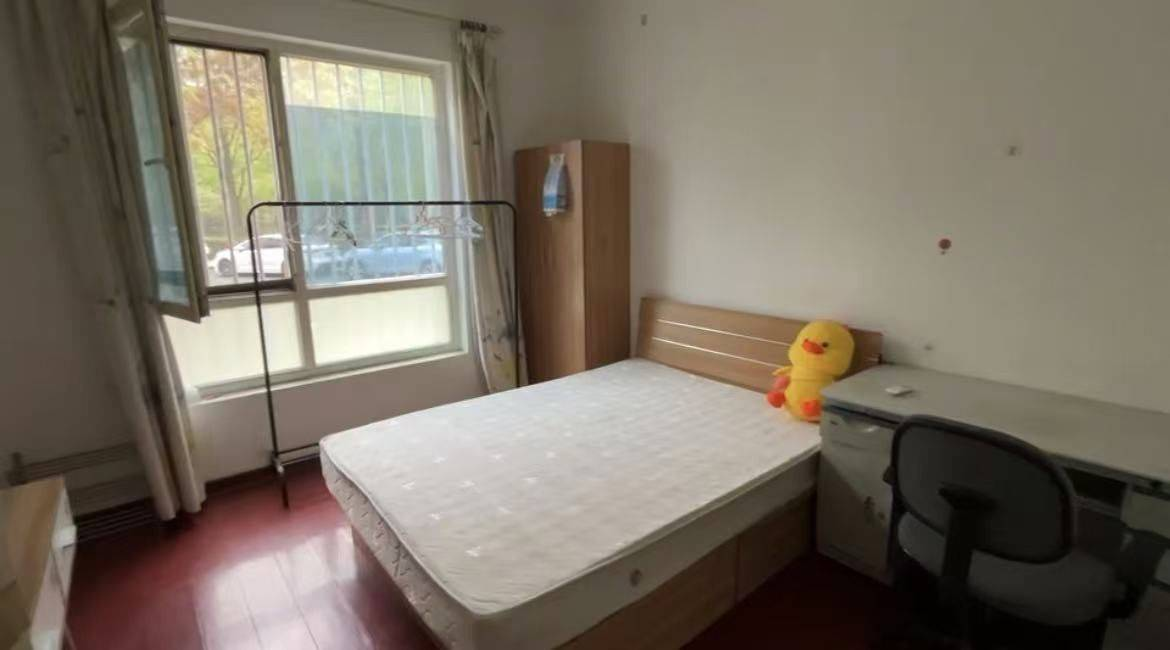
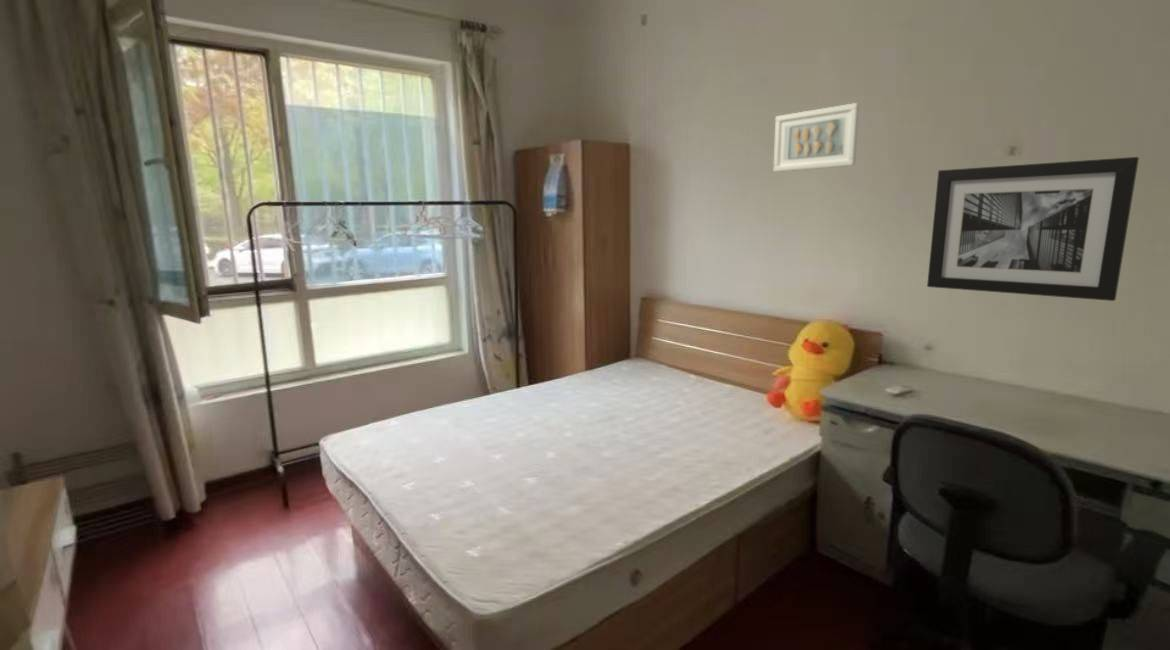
+ wall art (1019, 230)
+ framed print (813, 139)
